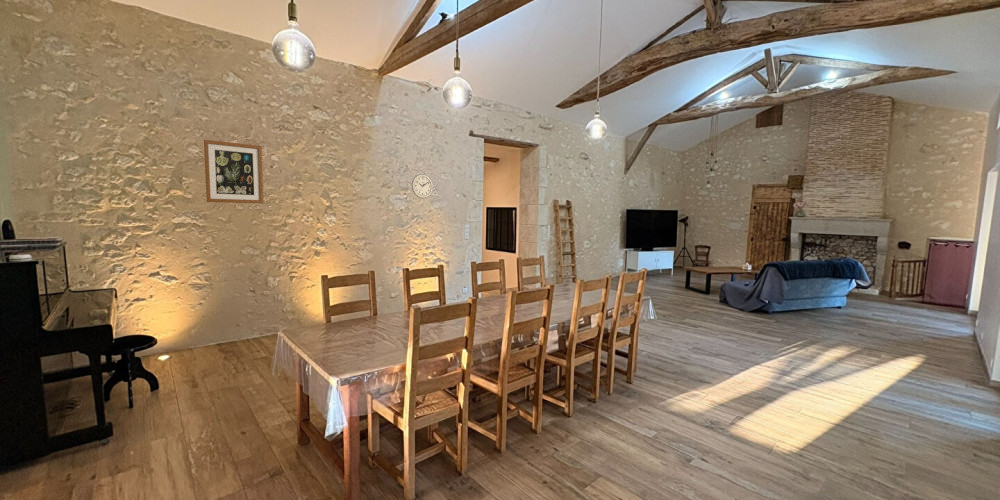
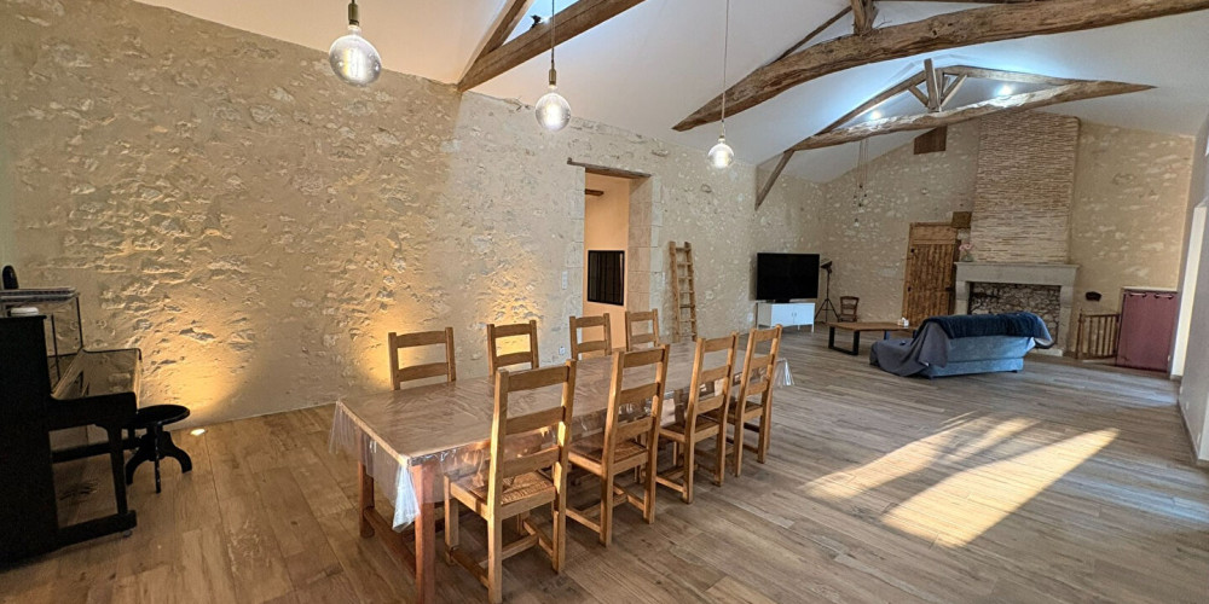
- wall art (235, 173)
- wall clock (422, 186)
